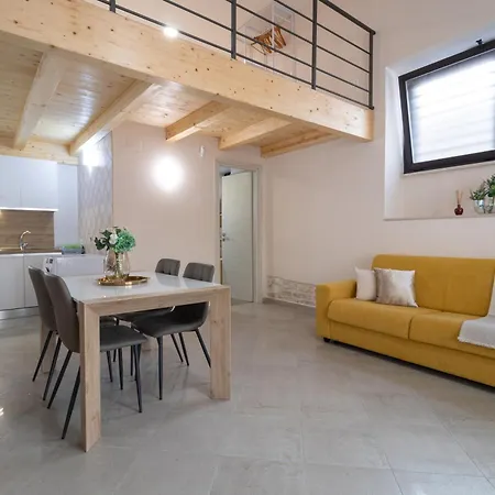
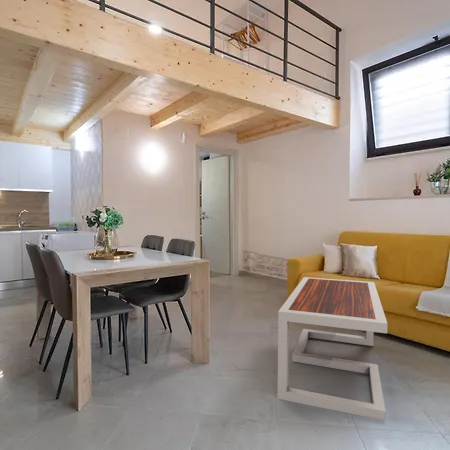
+ coffee table (332, 332)
